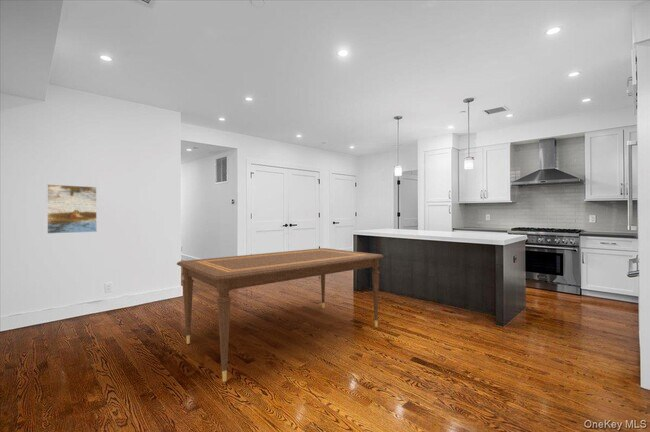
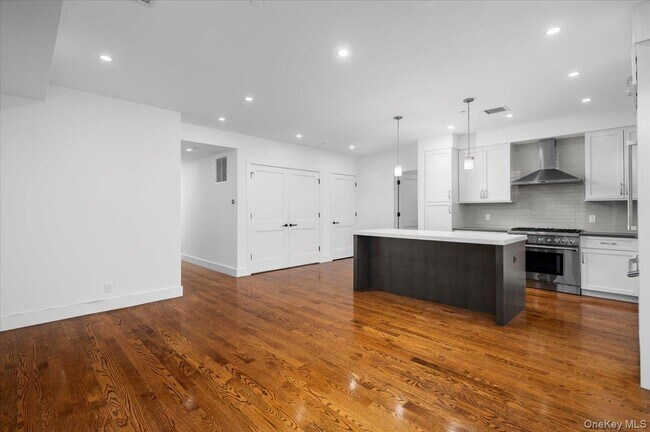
- dining table (287, 280)
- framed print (72, 209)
